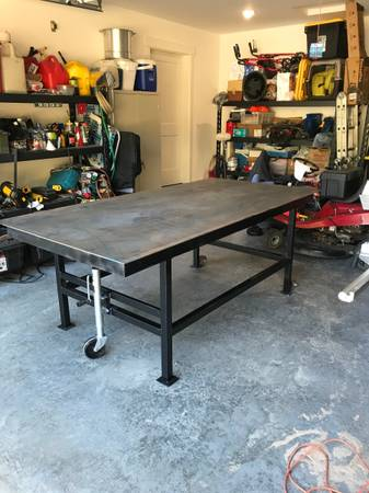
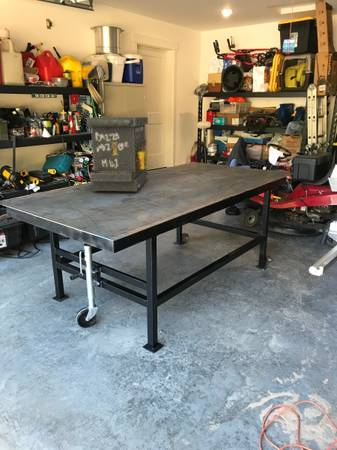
+ toolbox (123, 152)
